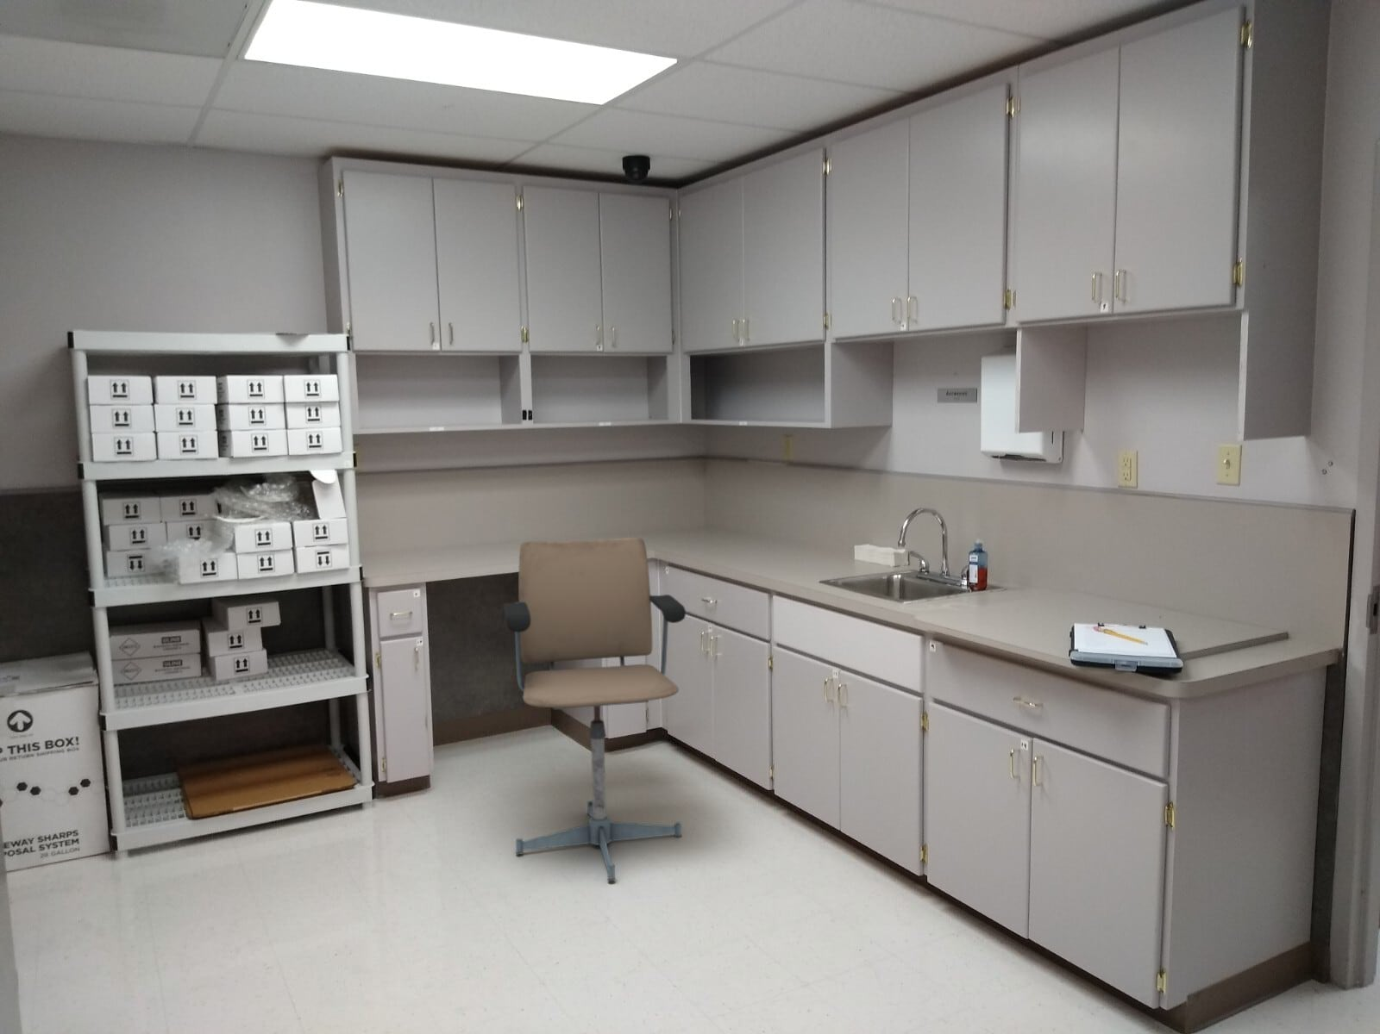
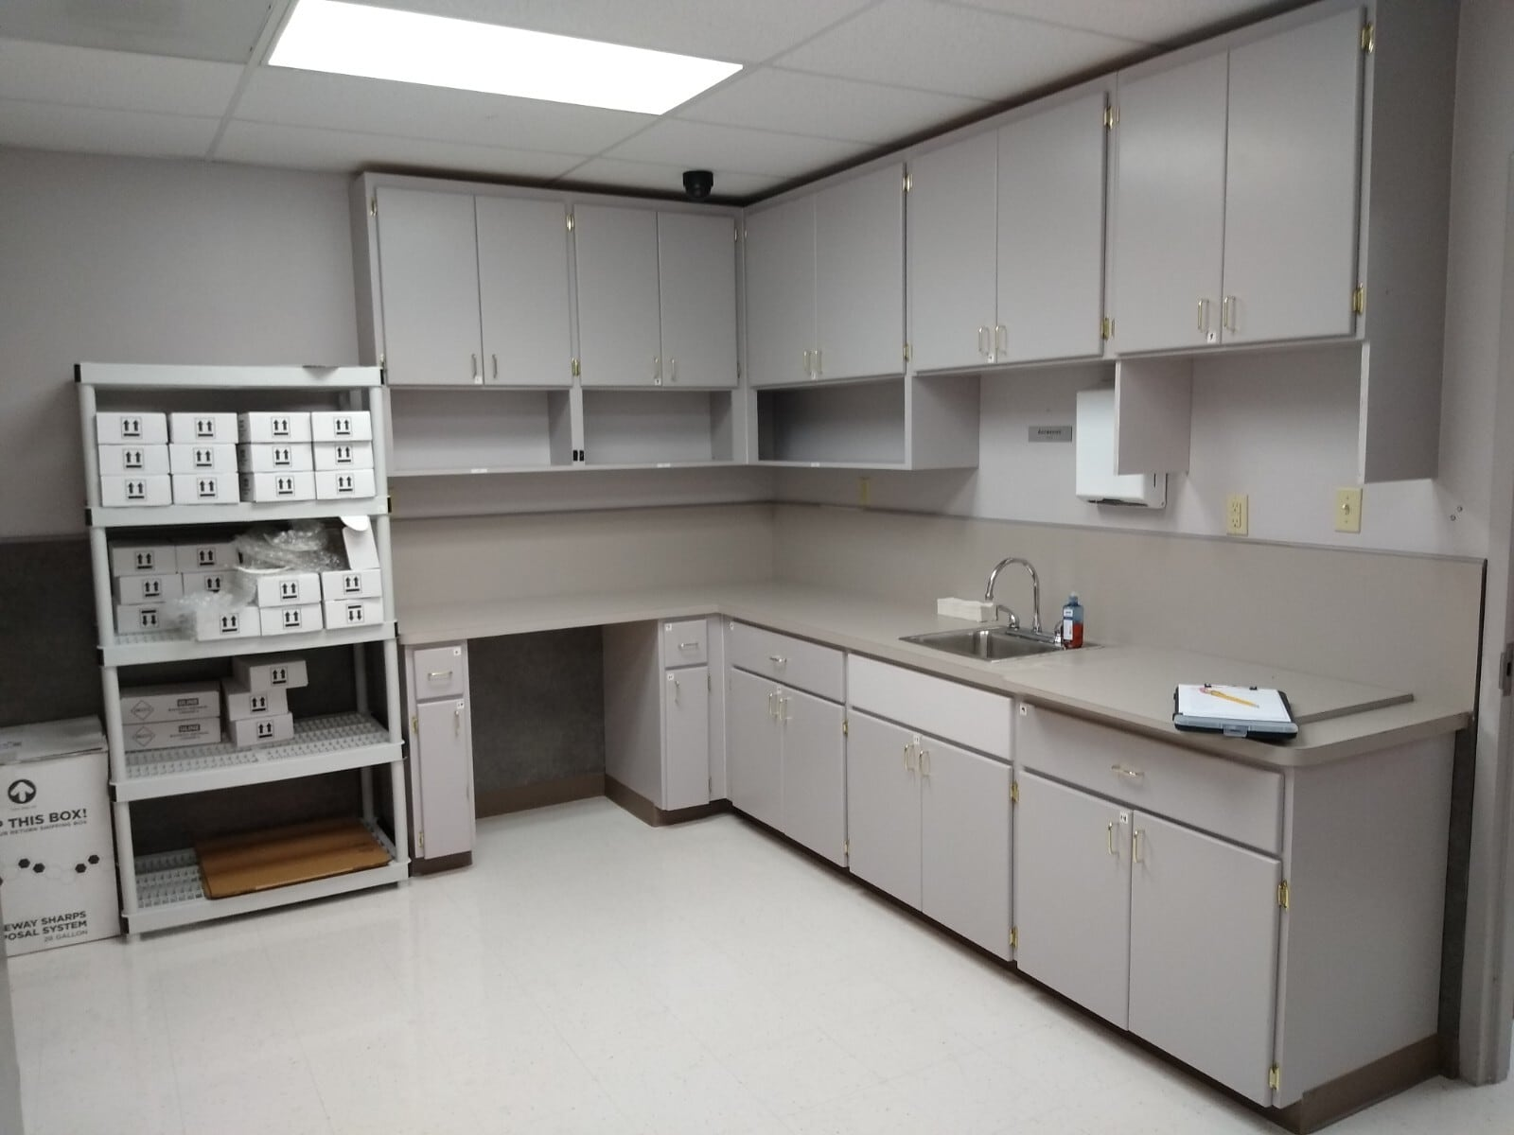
- office chair (594, 694)
